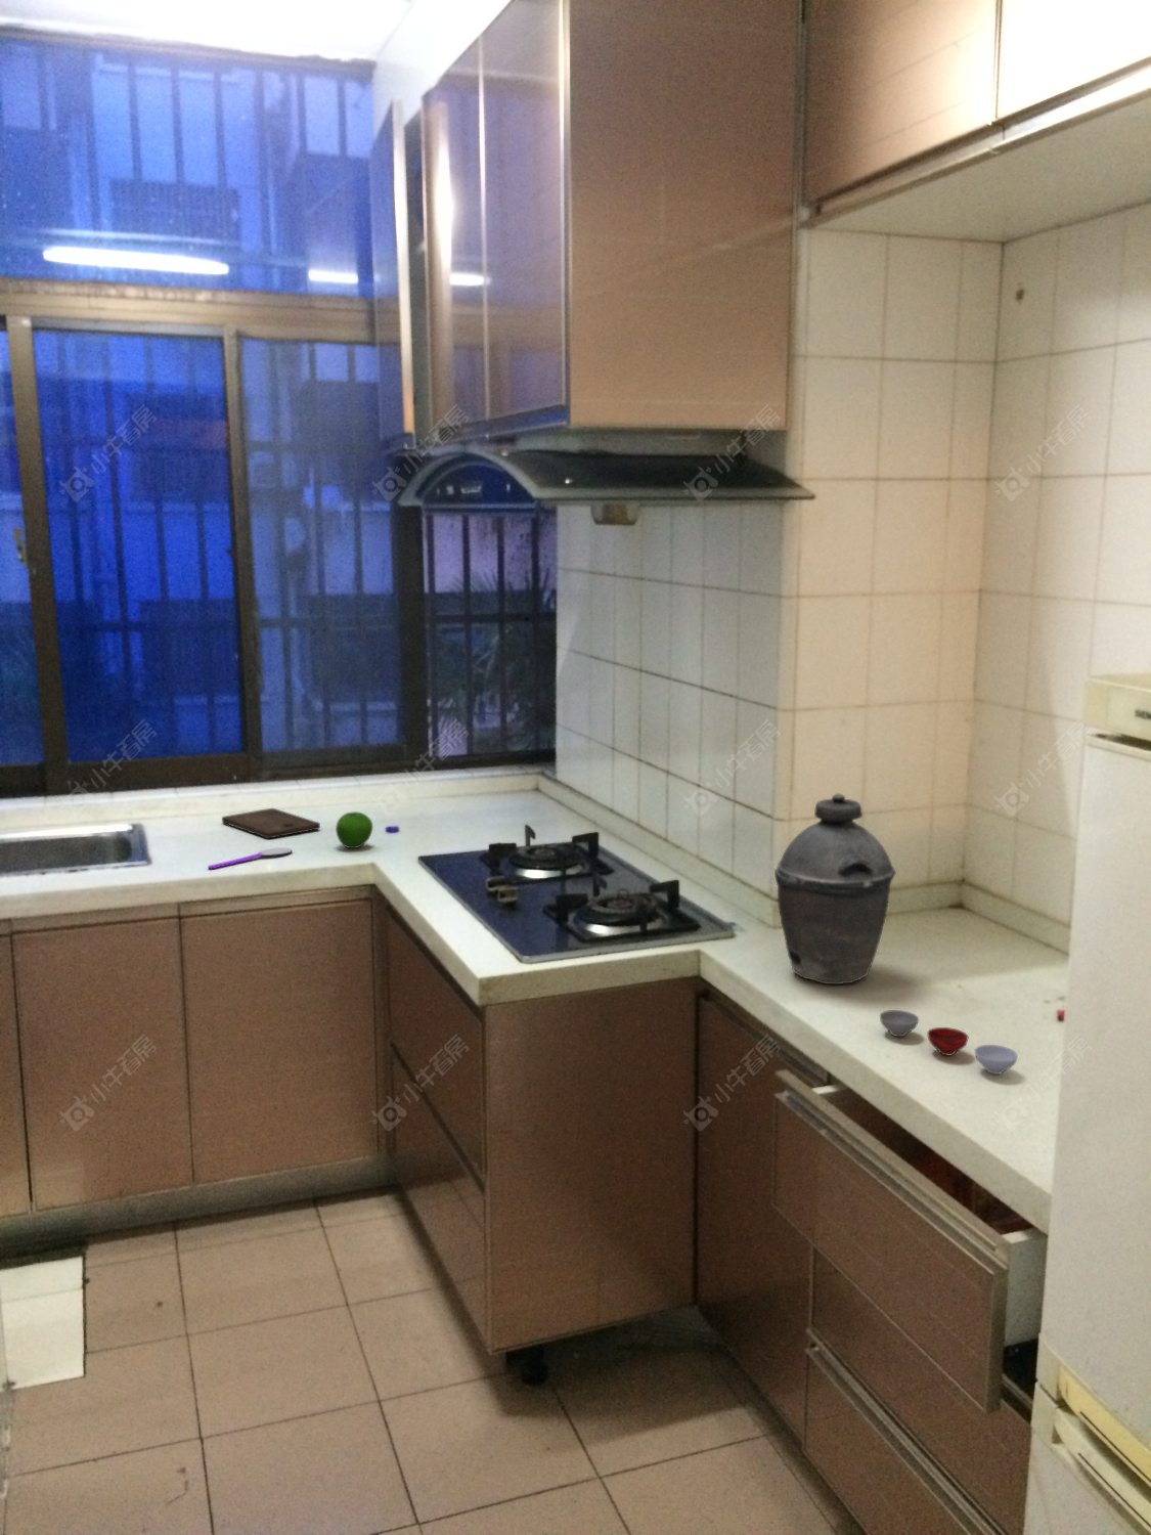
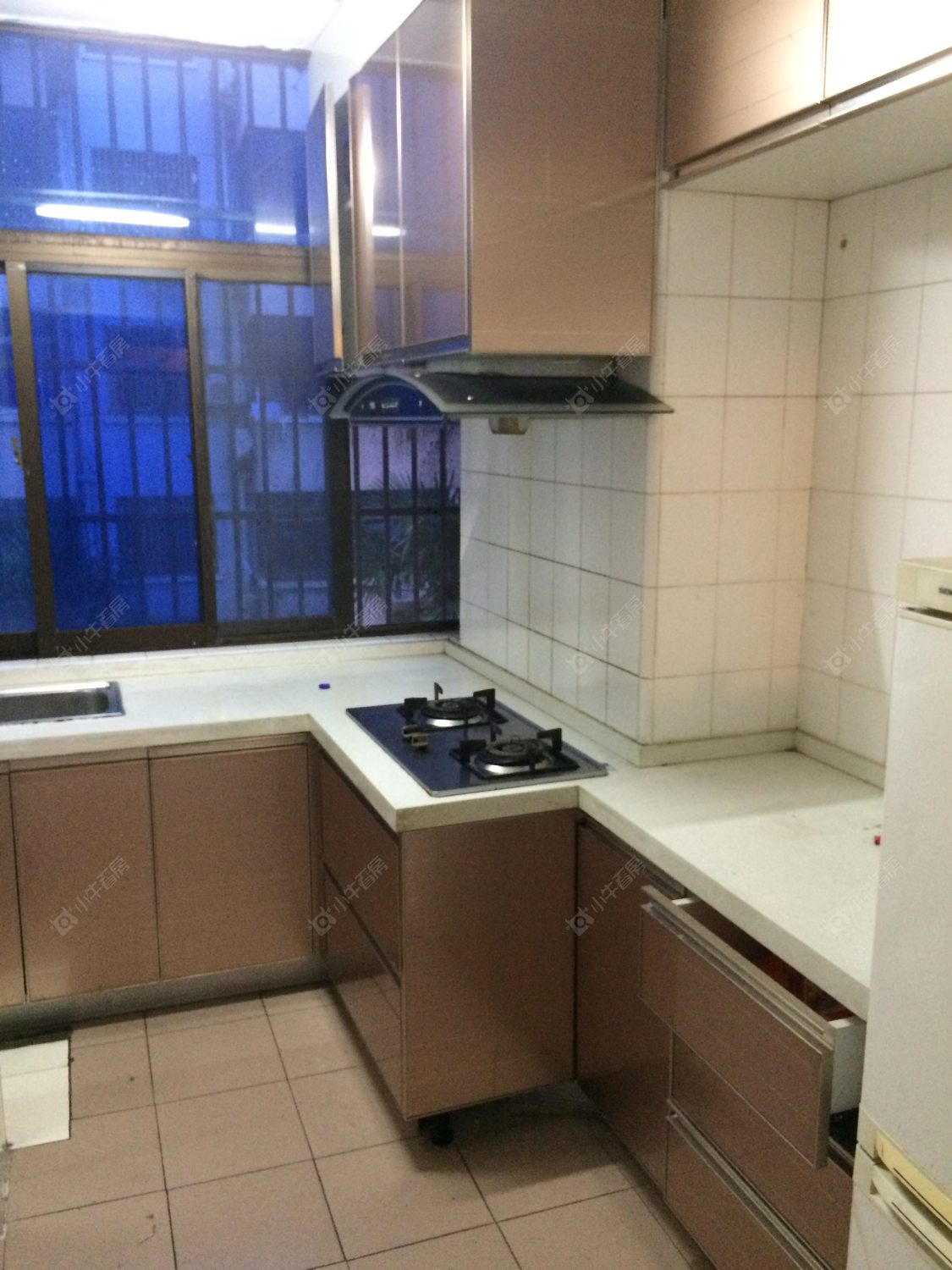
- bowl (945, 1043)
- apple (353, 830)
- spoon (250, 857)
- cutting board (270, 822)
- kettle (834, 885)
